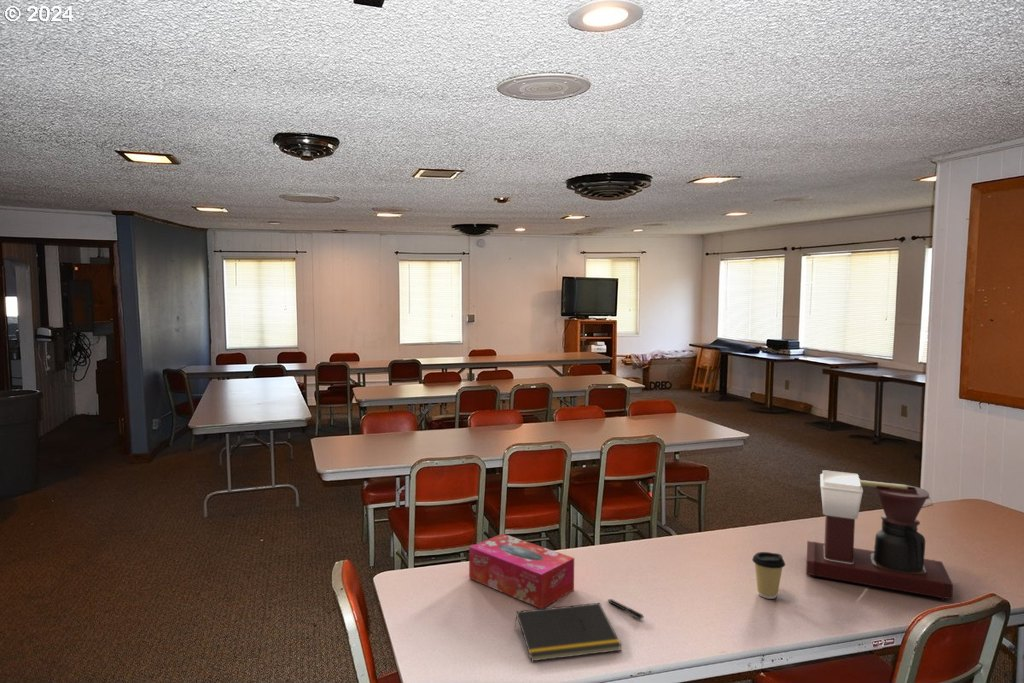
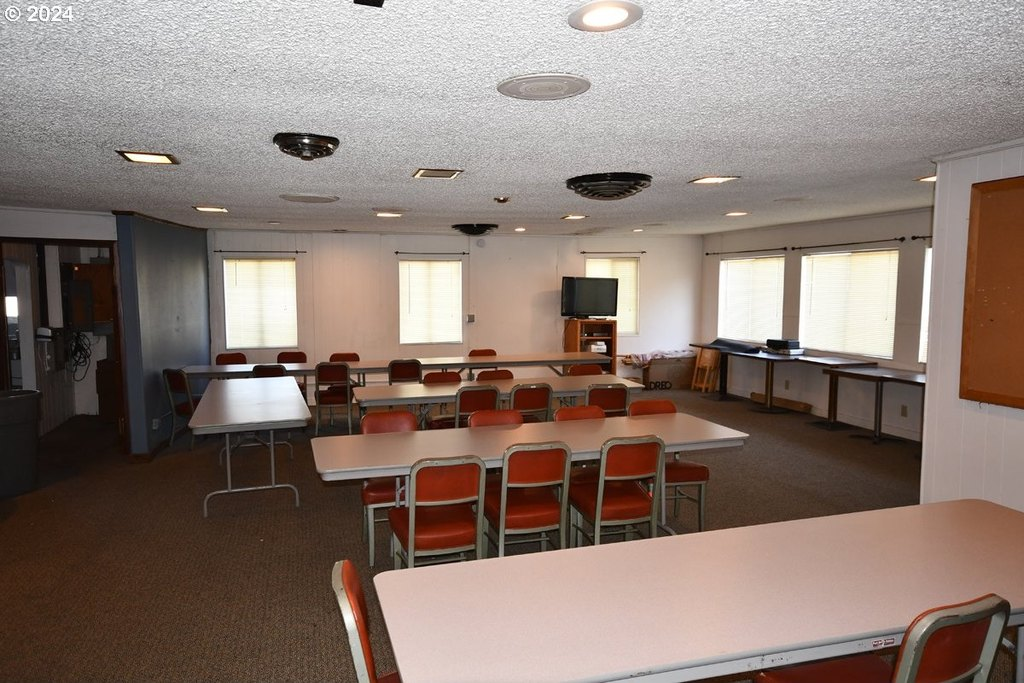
- pen (624, 607)
- coffee cup (768, 575)
- notepad (567, 630)
- coffee maker (877, 532)
- tissue box (520, 568)
